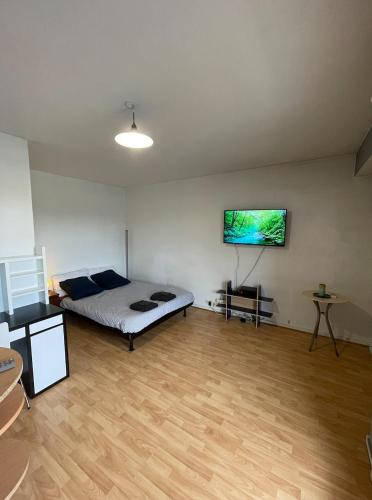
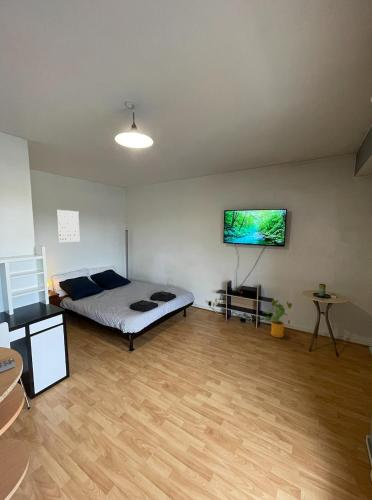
+ house plant (276, 318)
+ wall art (68, 226)
